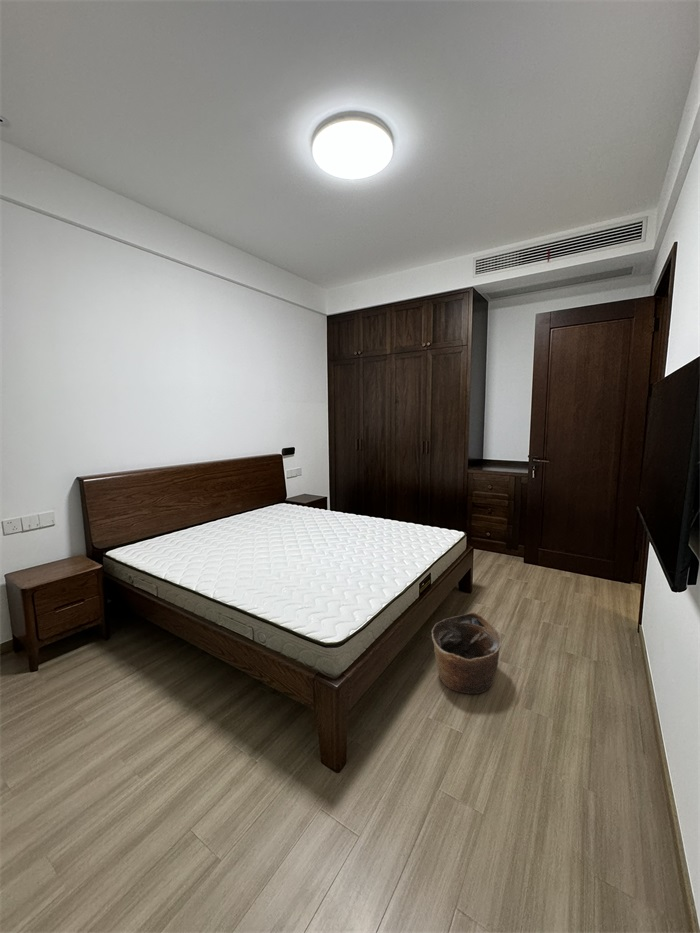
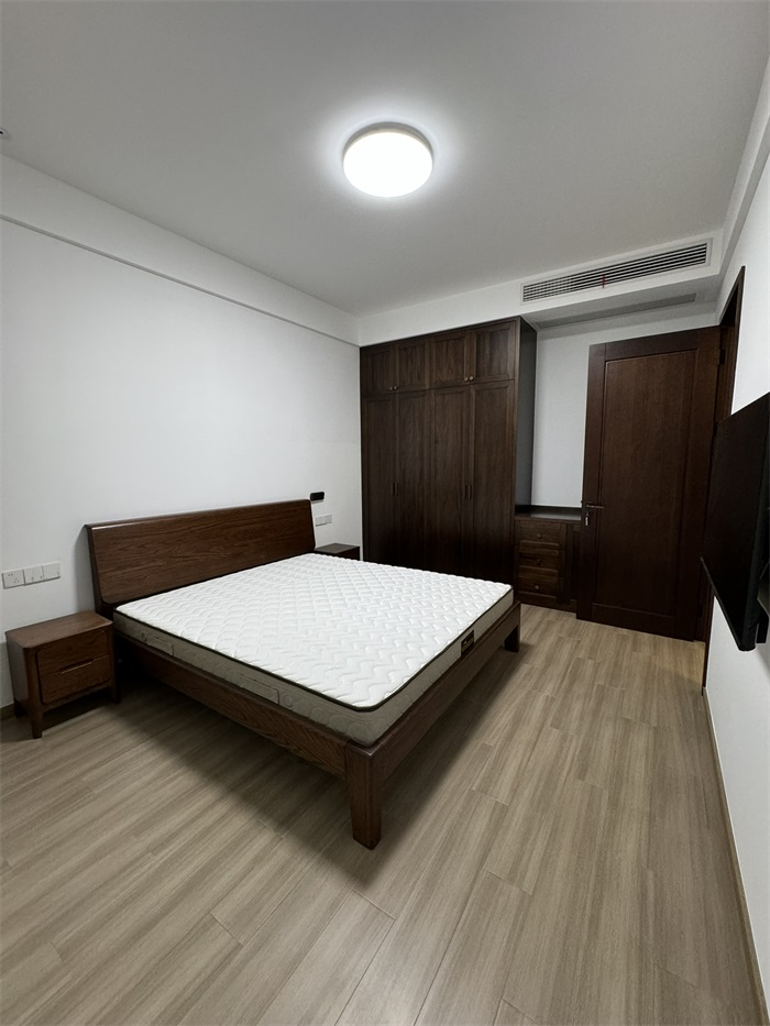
- basket (465, 654)
